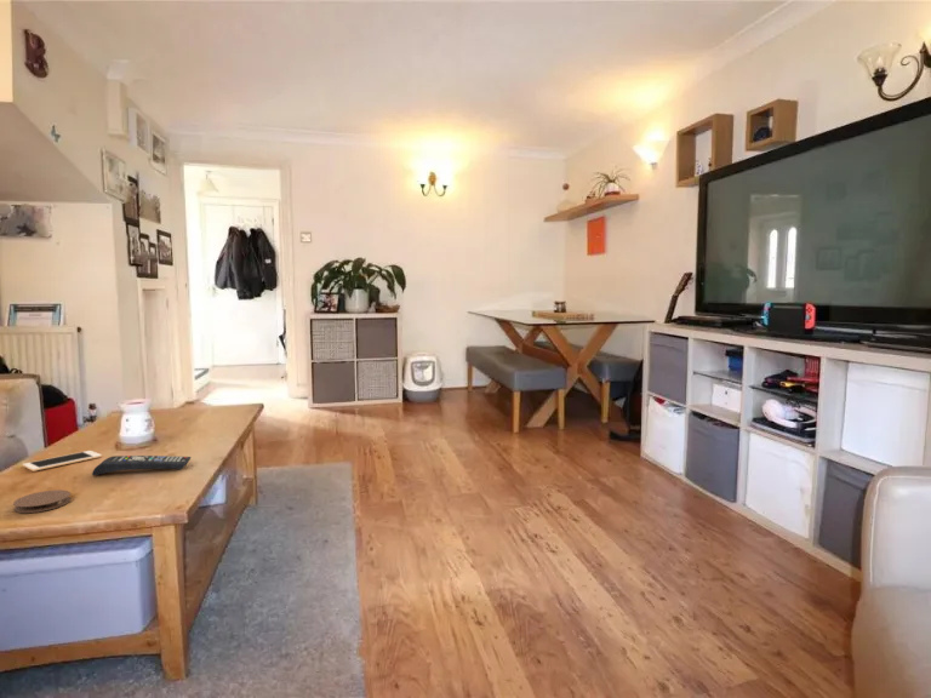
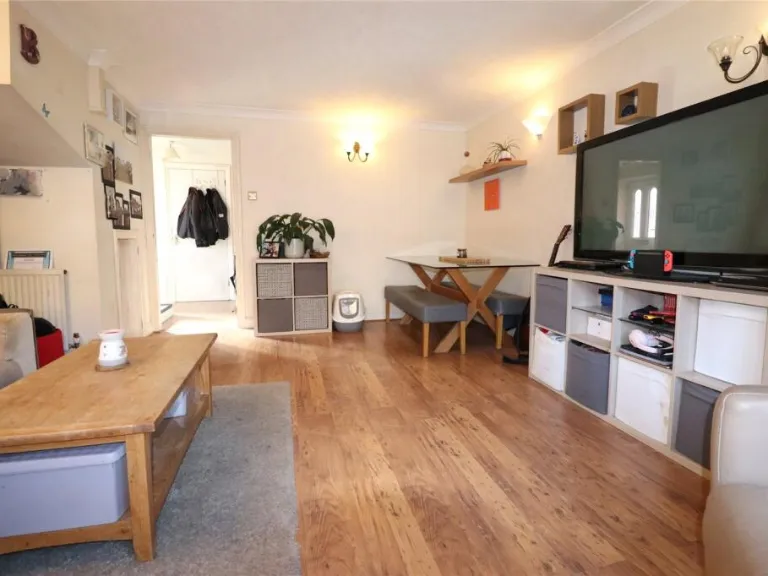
- remote control (143, 463)
- cell phone (63, 459)
- coaster (42, 500)
